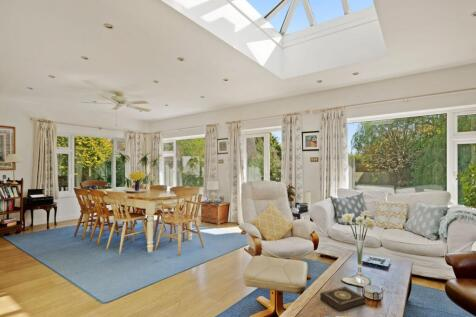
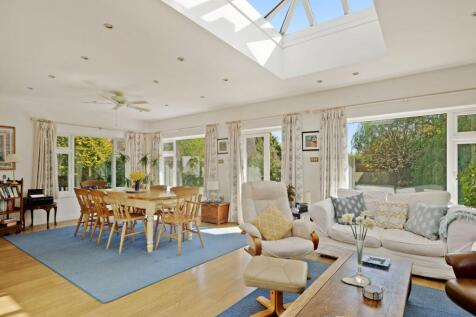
- book (342, 298)
